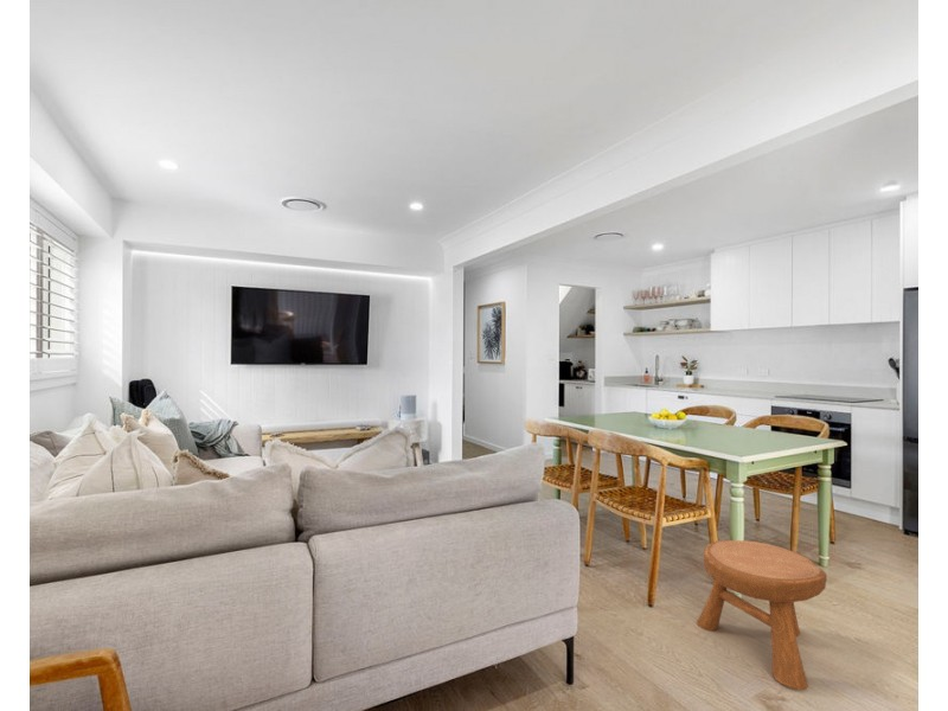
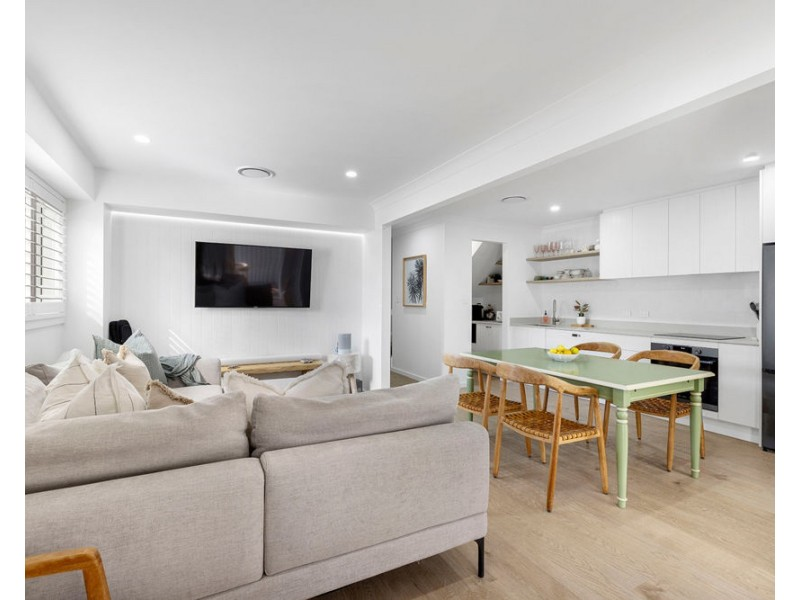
- stool (769, 606)
